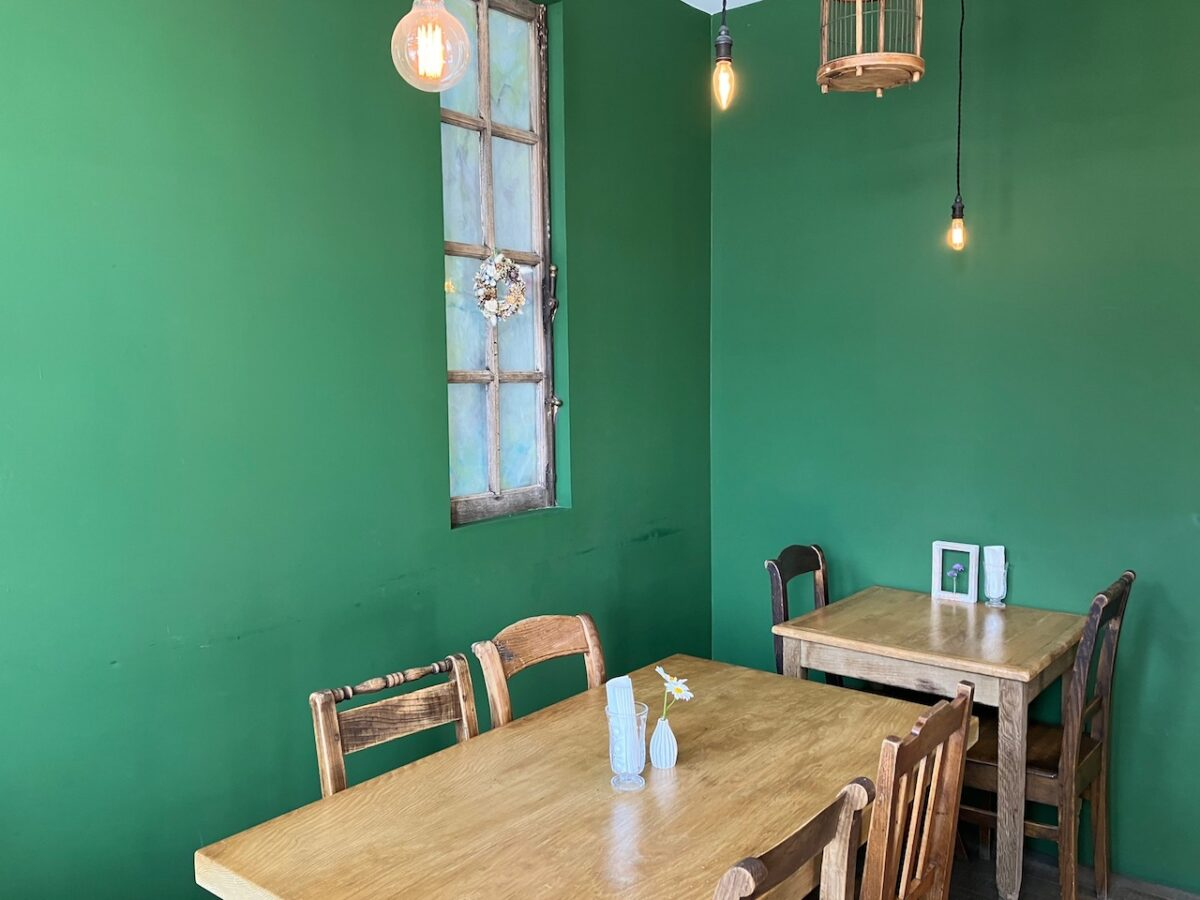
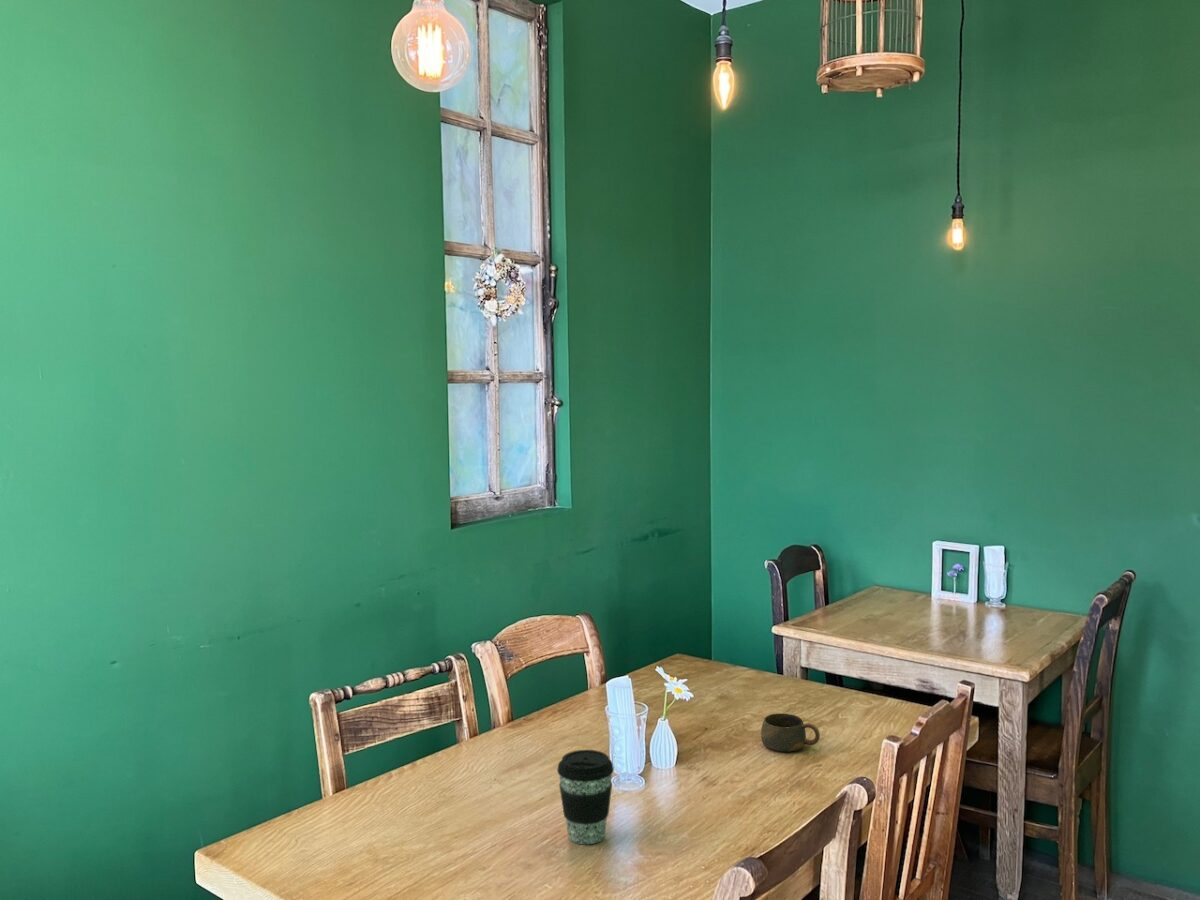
+ coffee cup (585, 797)
+ cup (789, 733)
